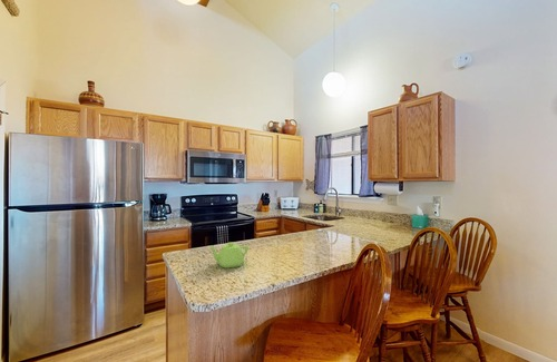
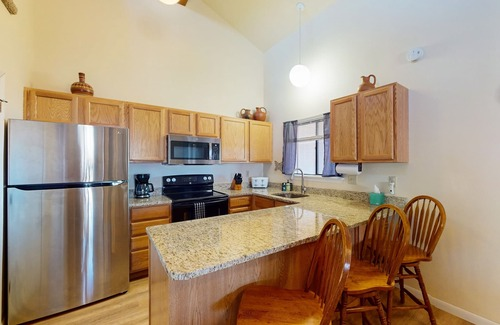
- teapot (228, 253)
